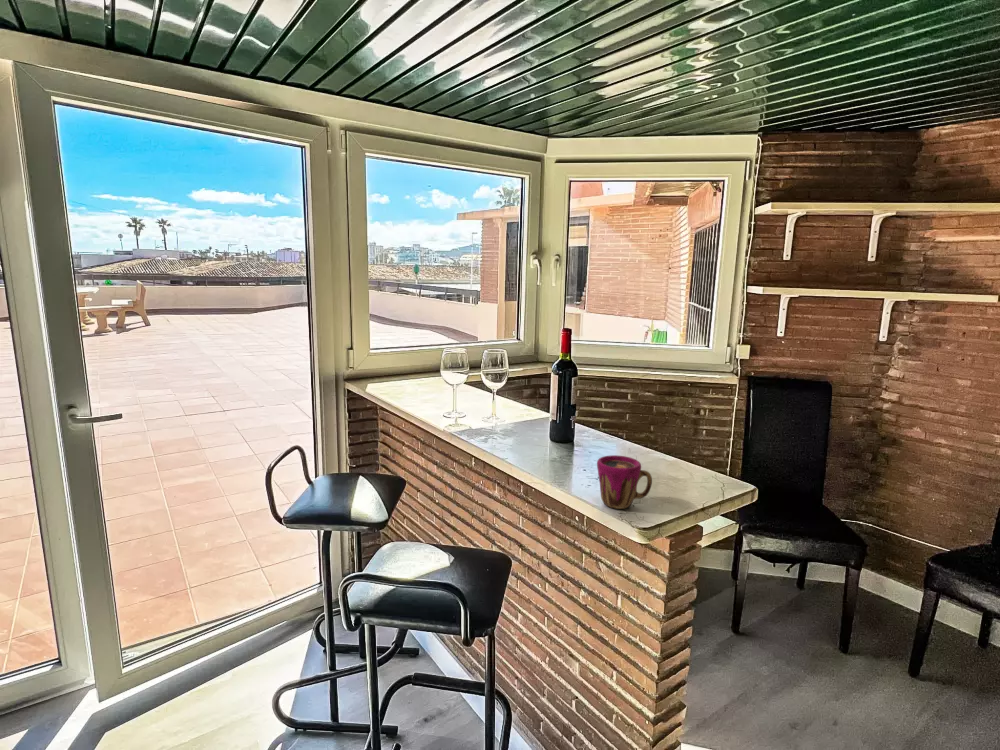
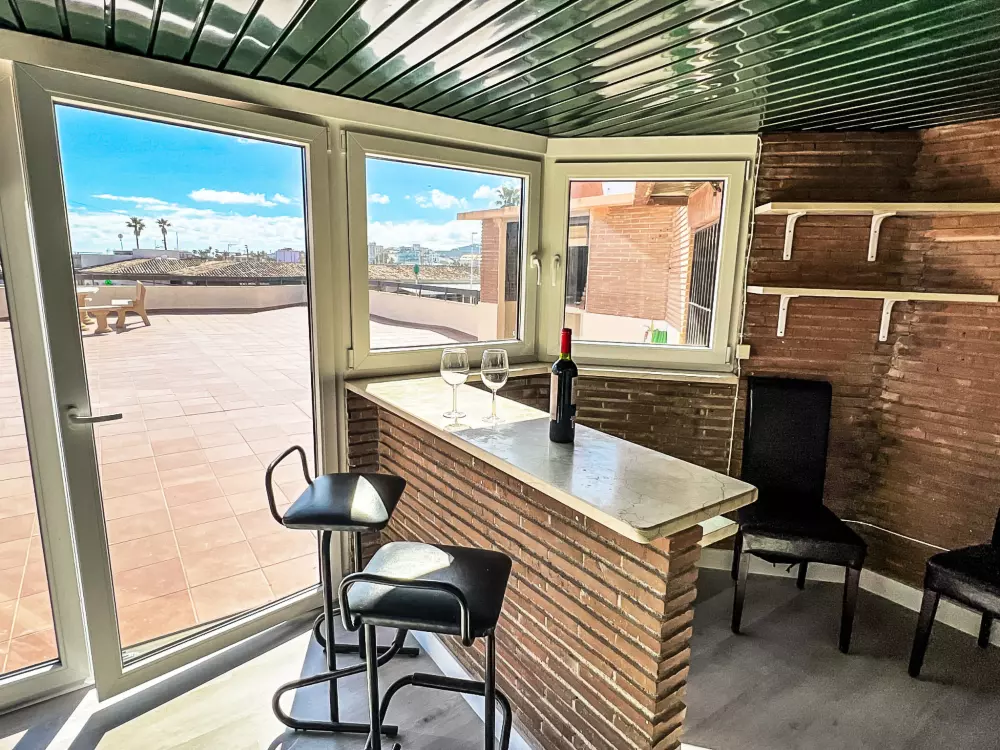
- cup (623, 482)
